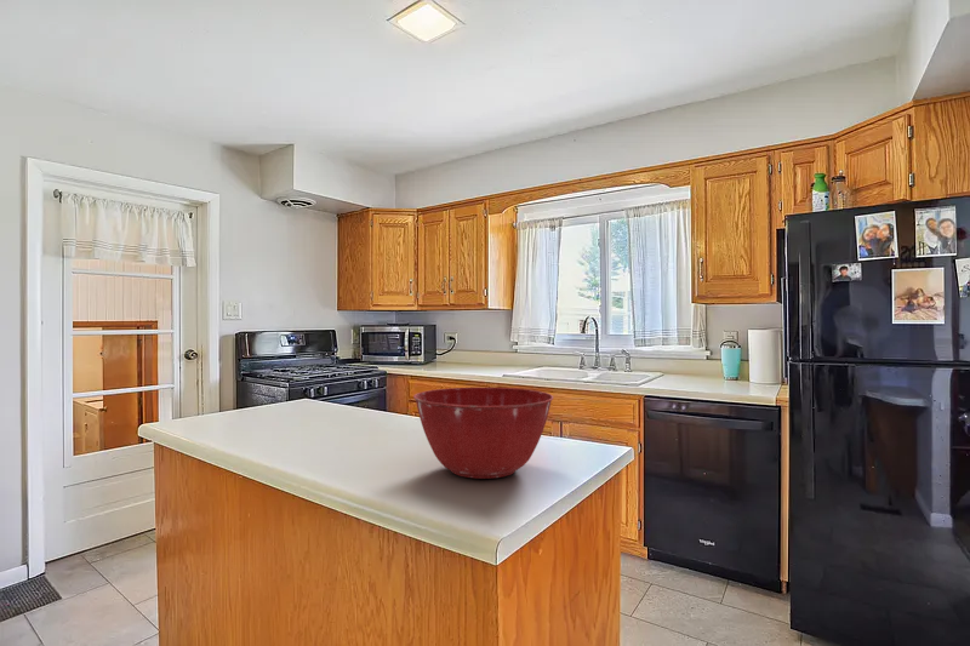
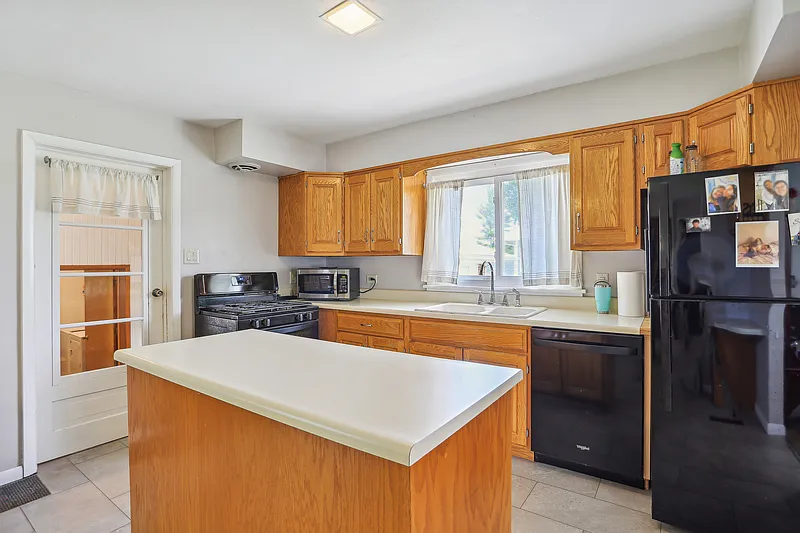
- mixing bowl (484, 431)
